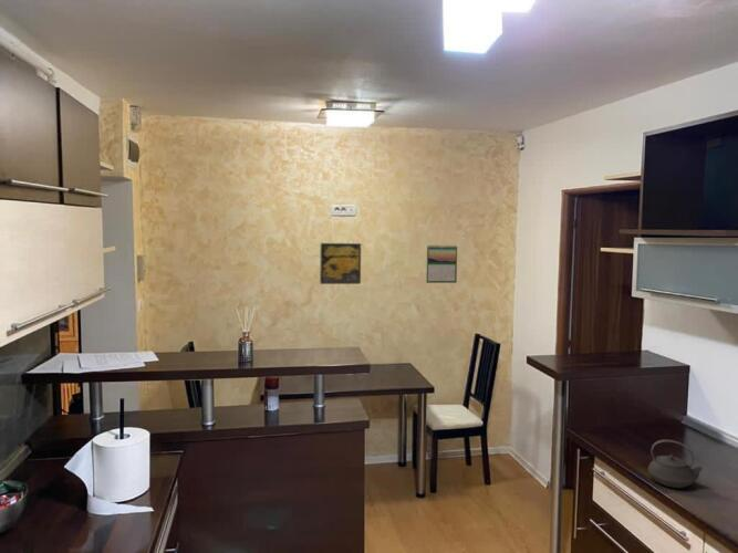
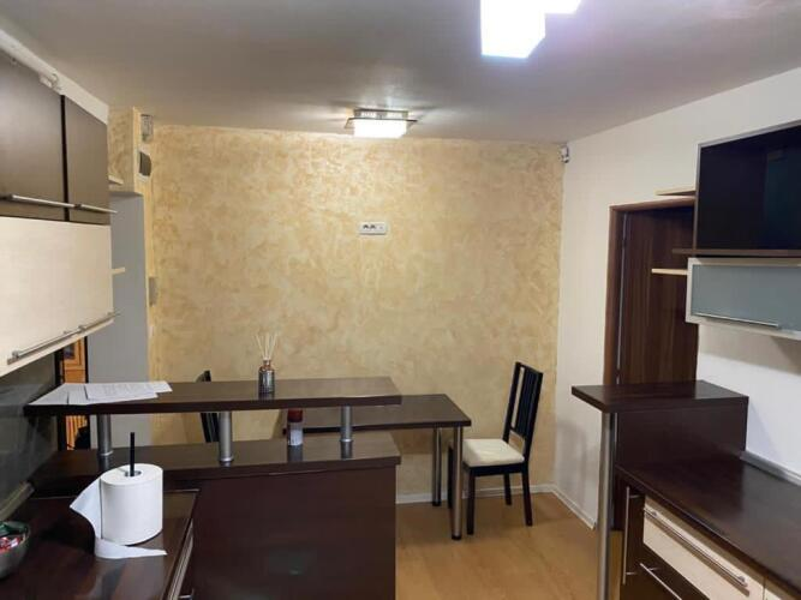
- calendar (441, 263)
- teapot (675, 461)
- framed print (340, 263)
